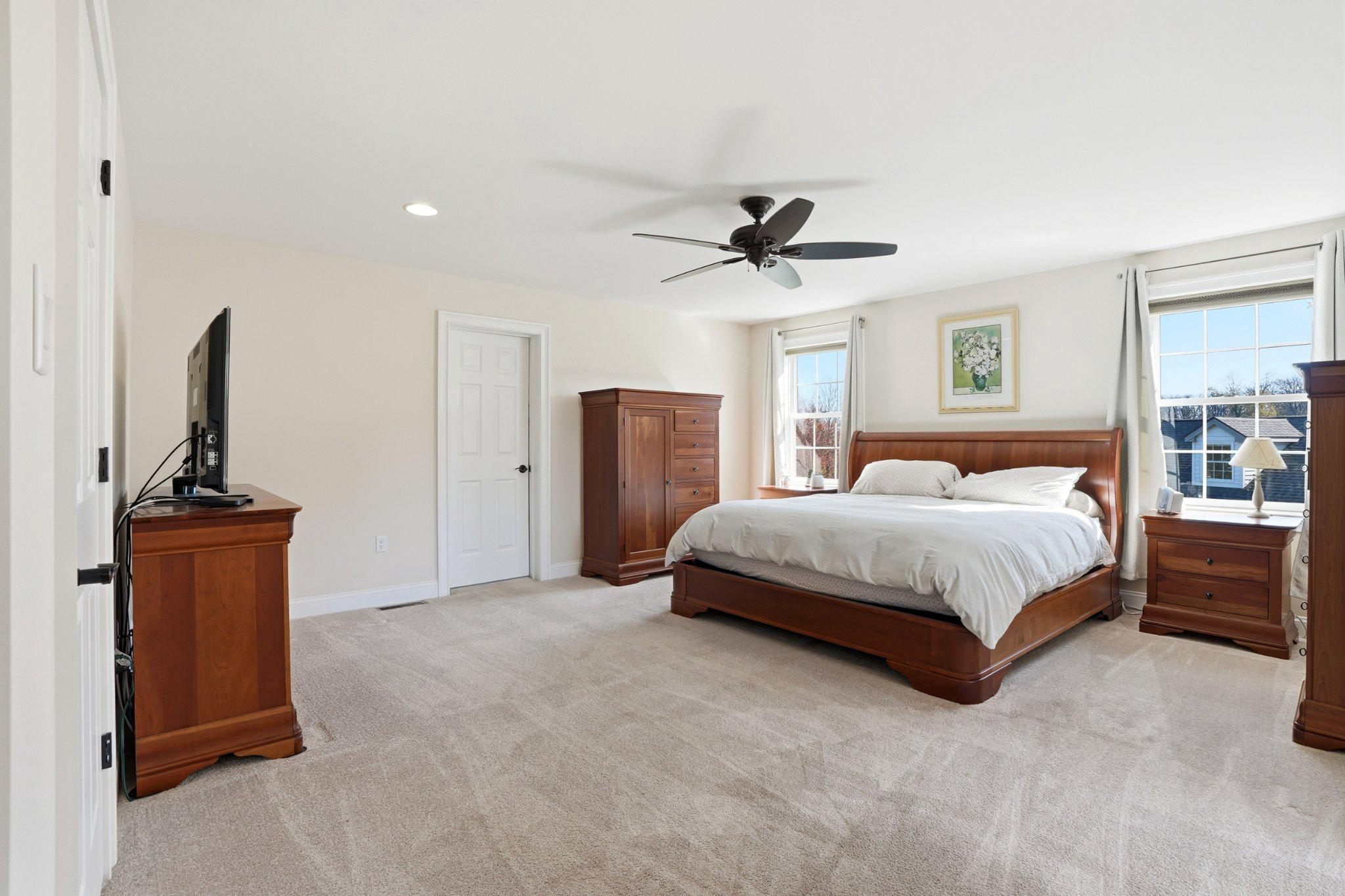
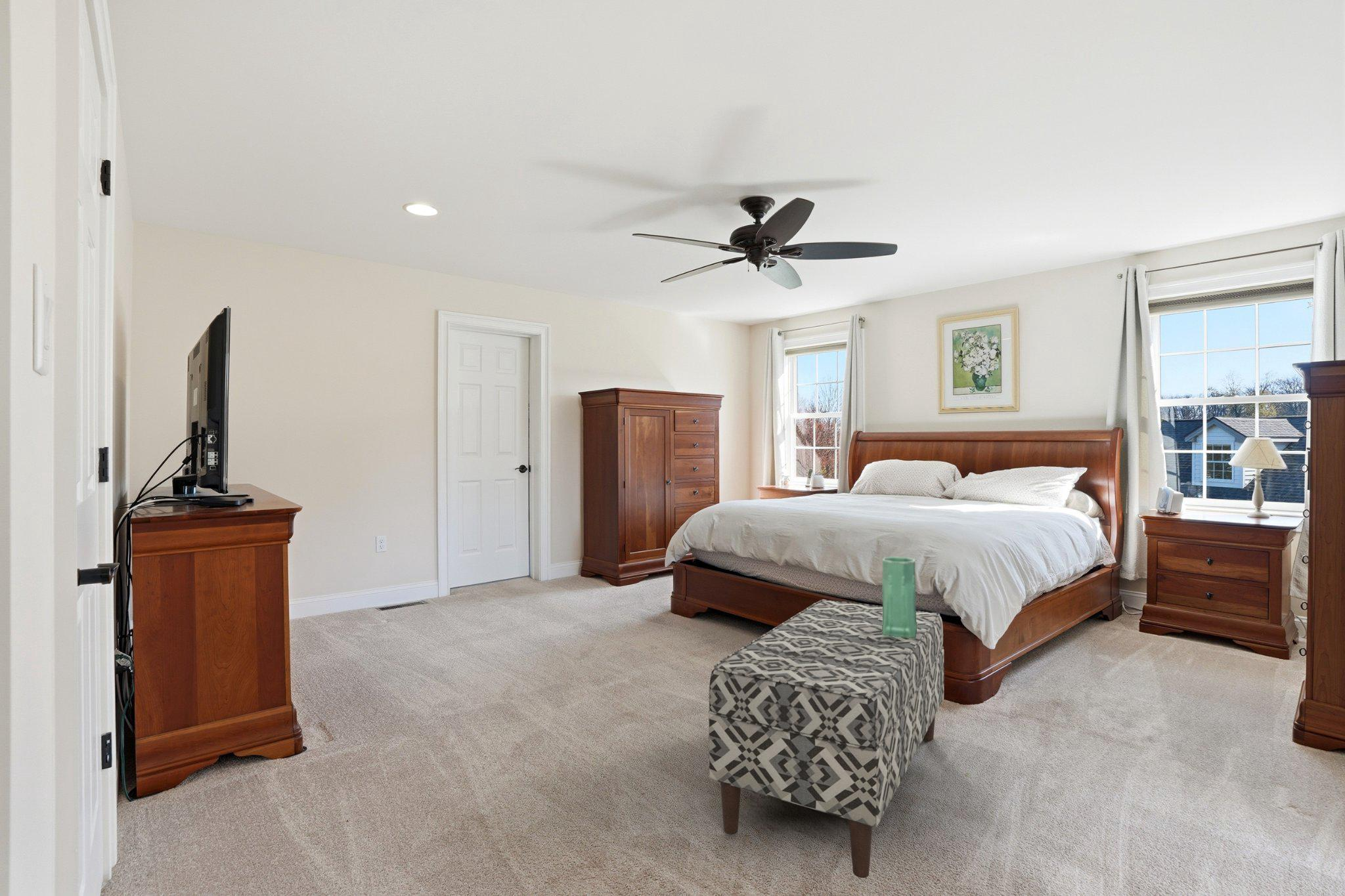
+ vase (899, 595)
+ bench (842, 707)
